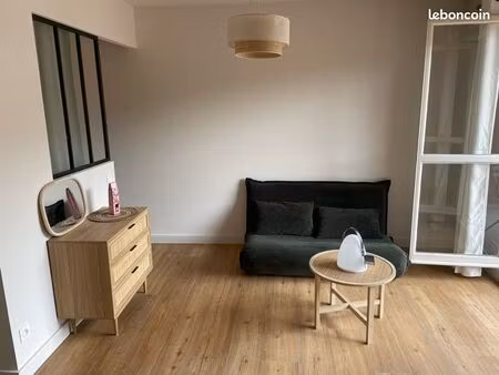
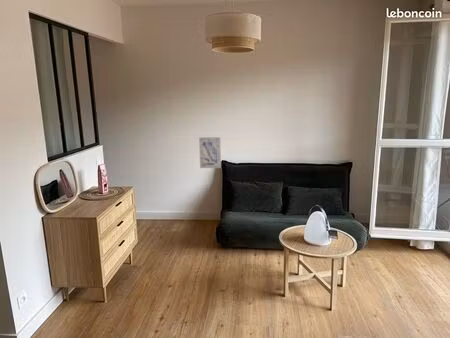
+ wall art (210, 152)
